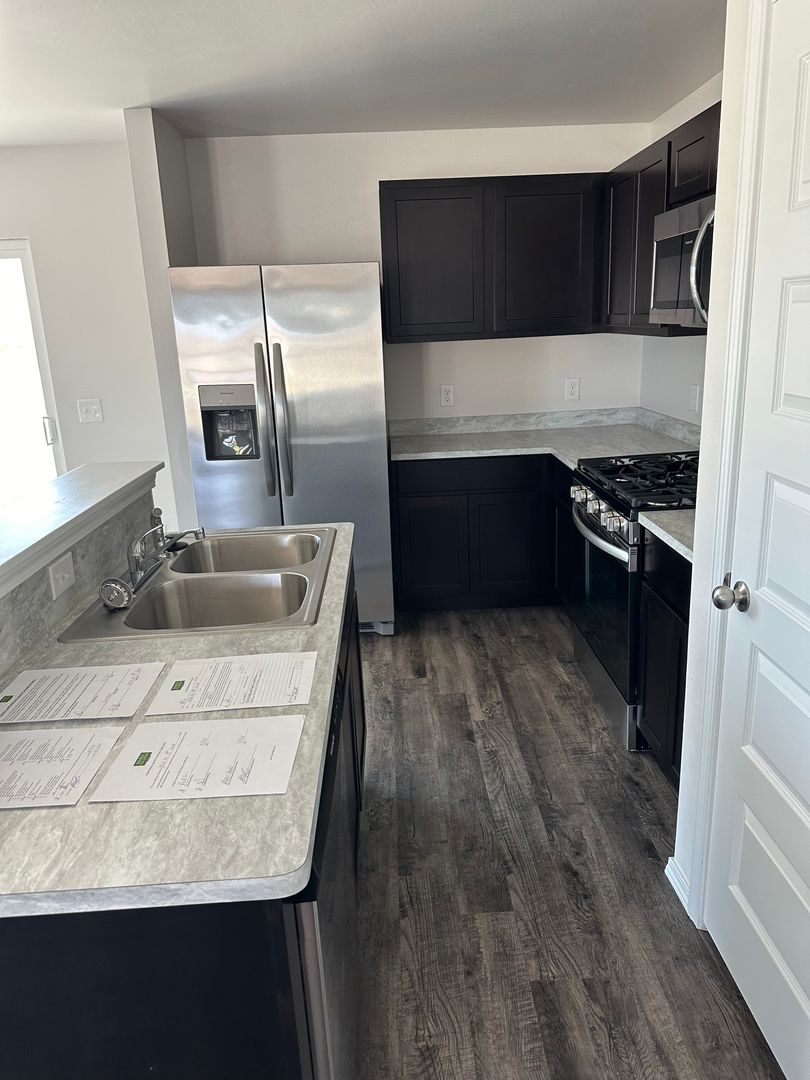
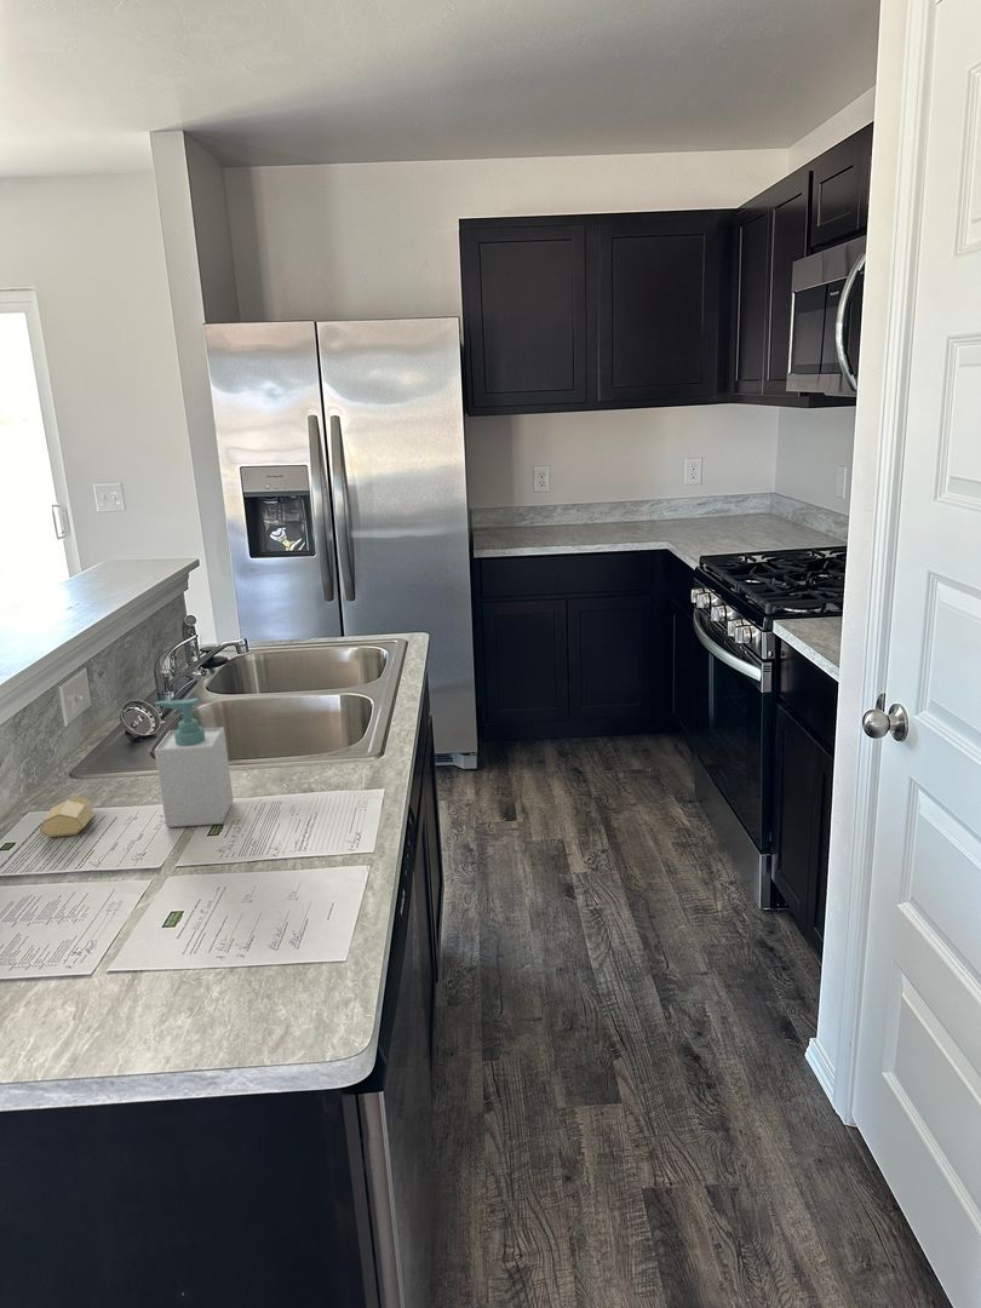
+ soap bar (69, 811)
+ soap bottle (191, 757)
